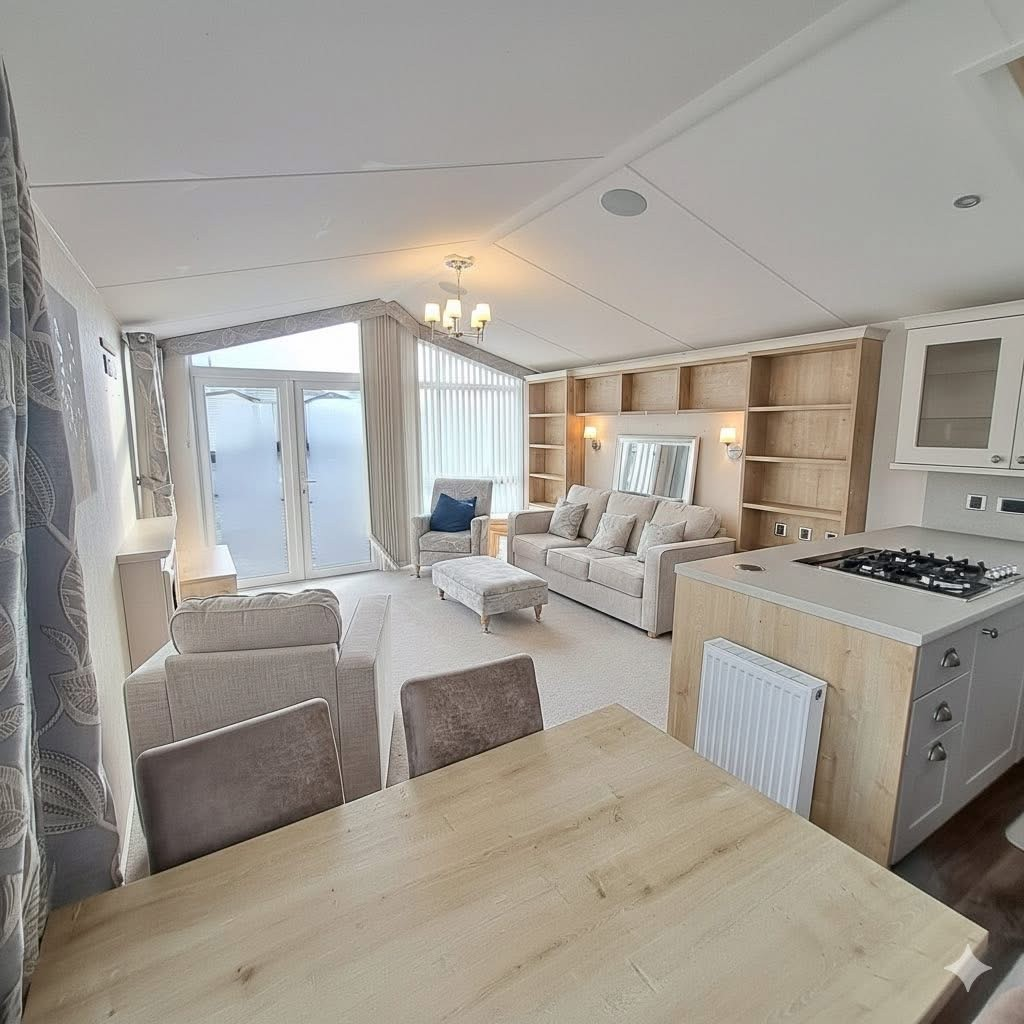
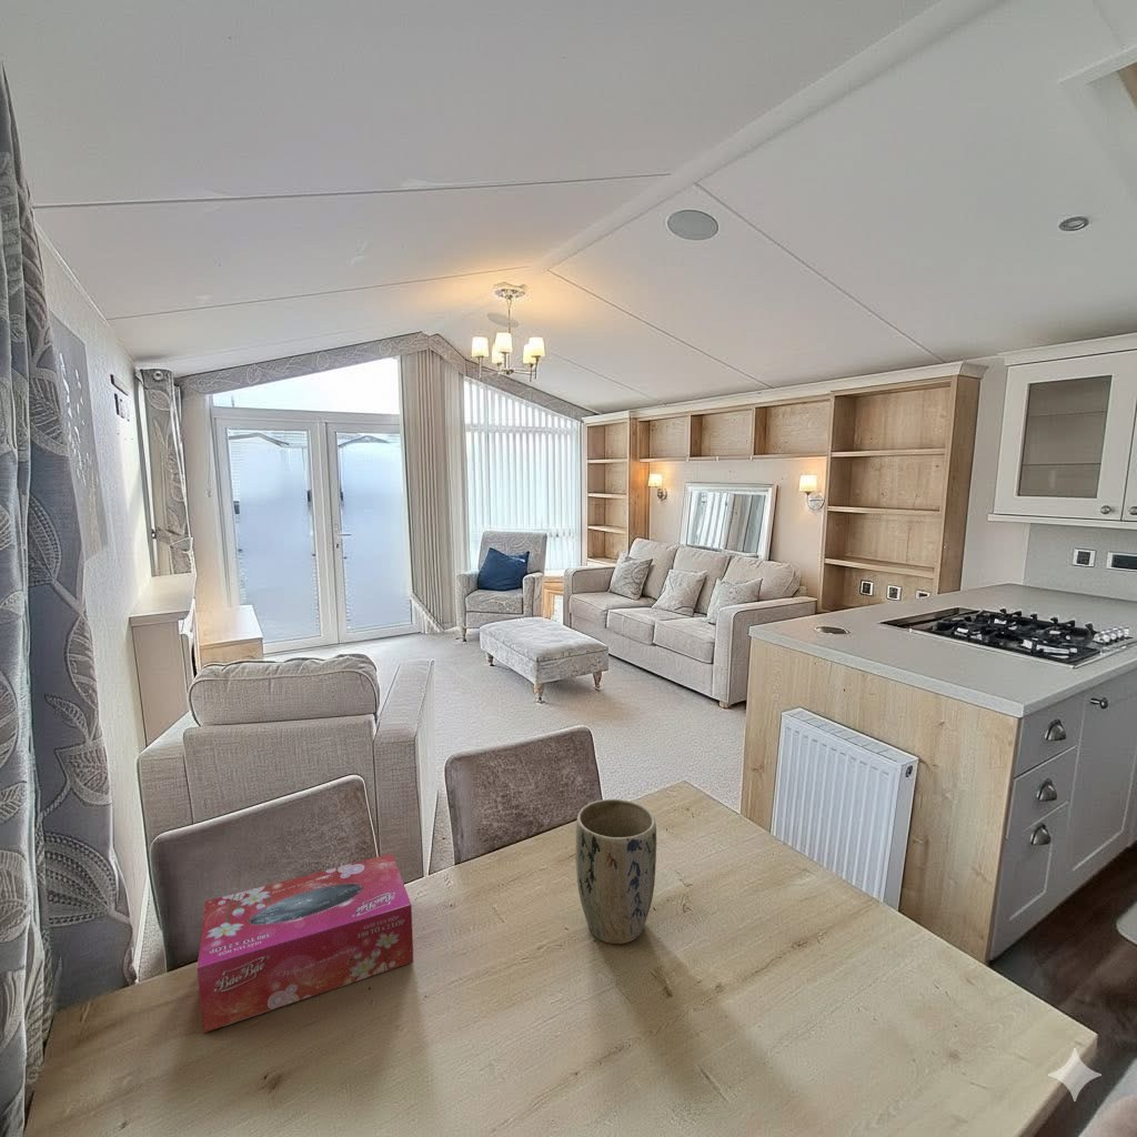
+ tissue box (309, 932)
+ plant pot (615, 872)
